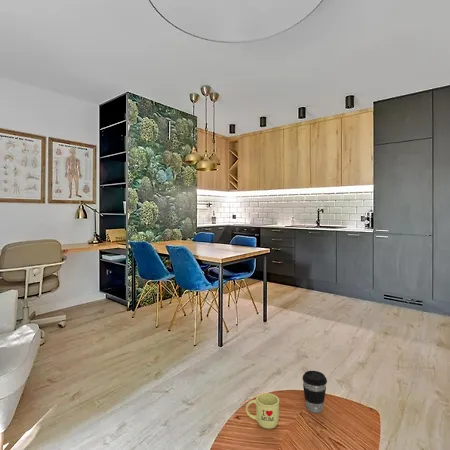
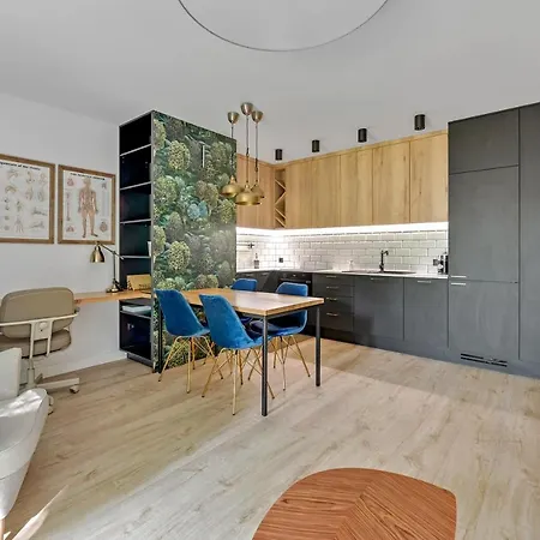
- coffee cup (314, 391)
- mug (262, 411)
